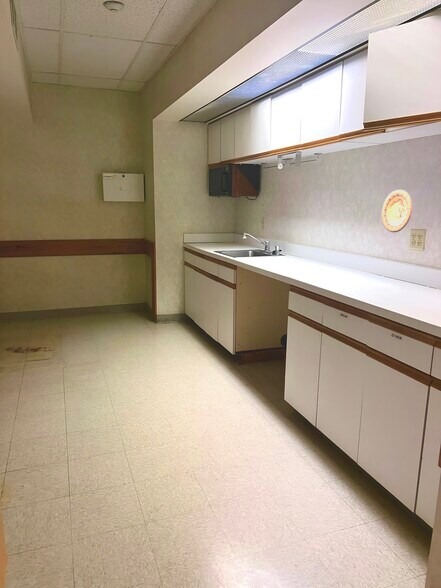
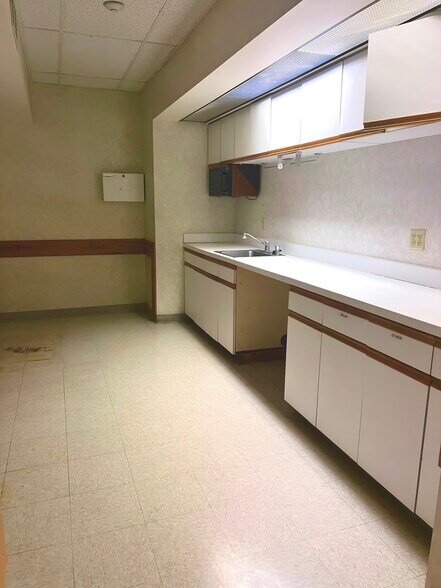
- decorative plate (396, 211)
